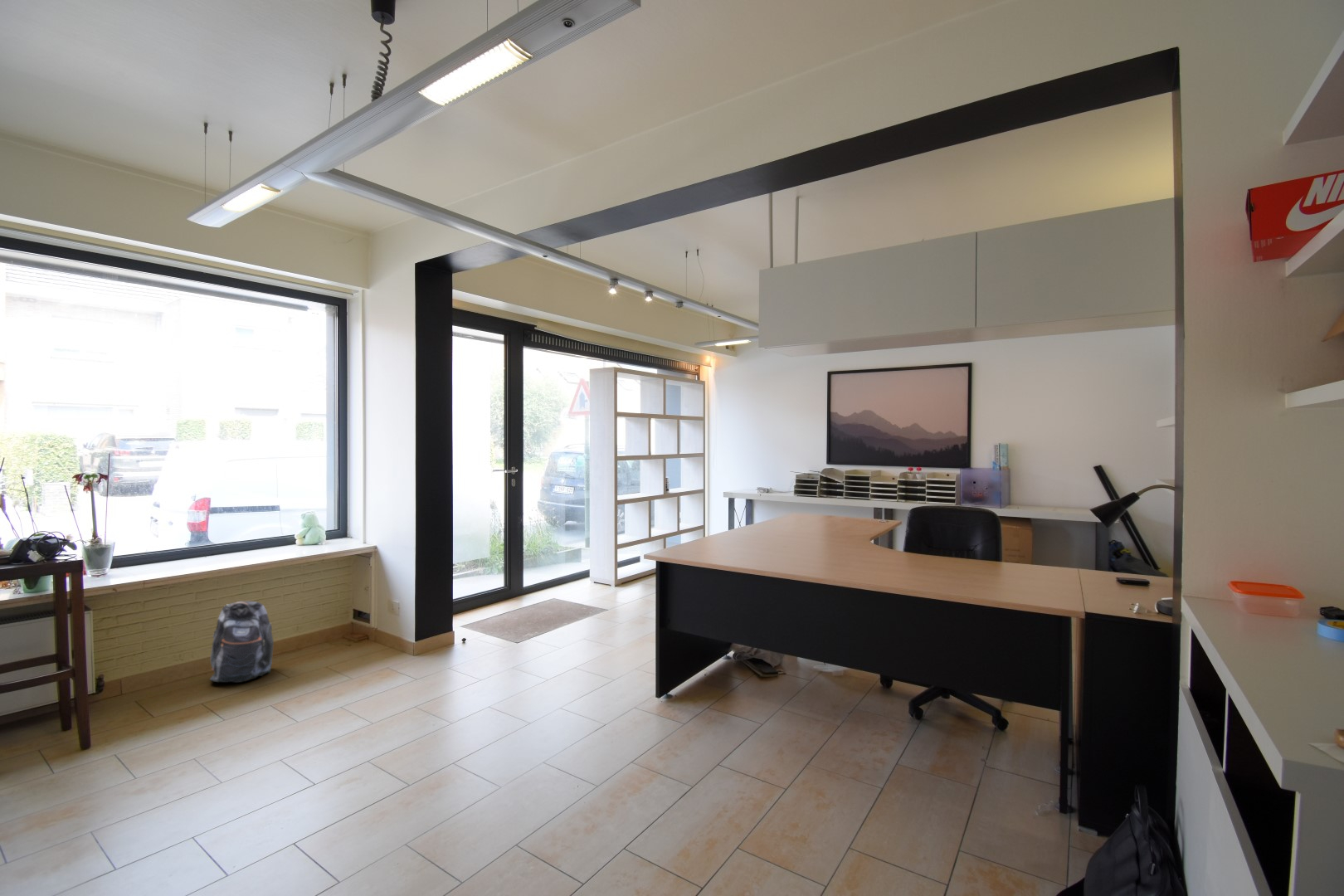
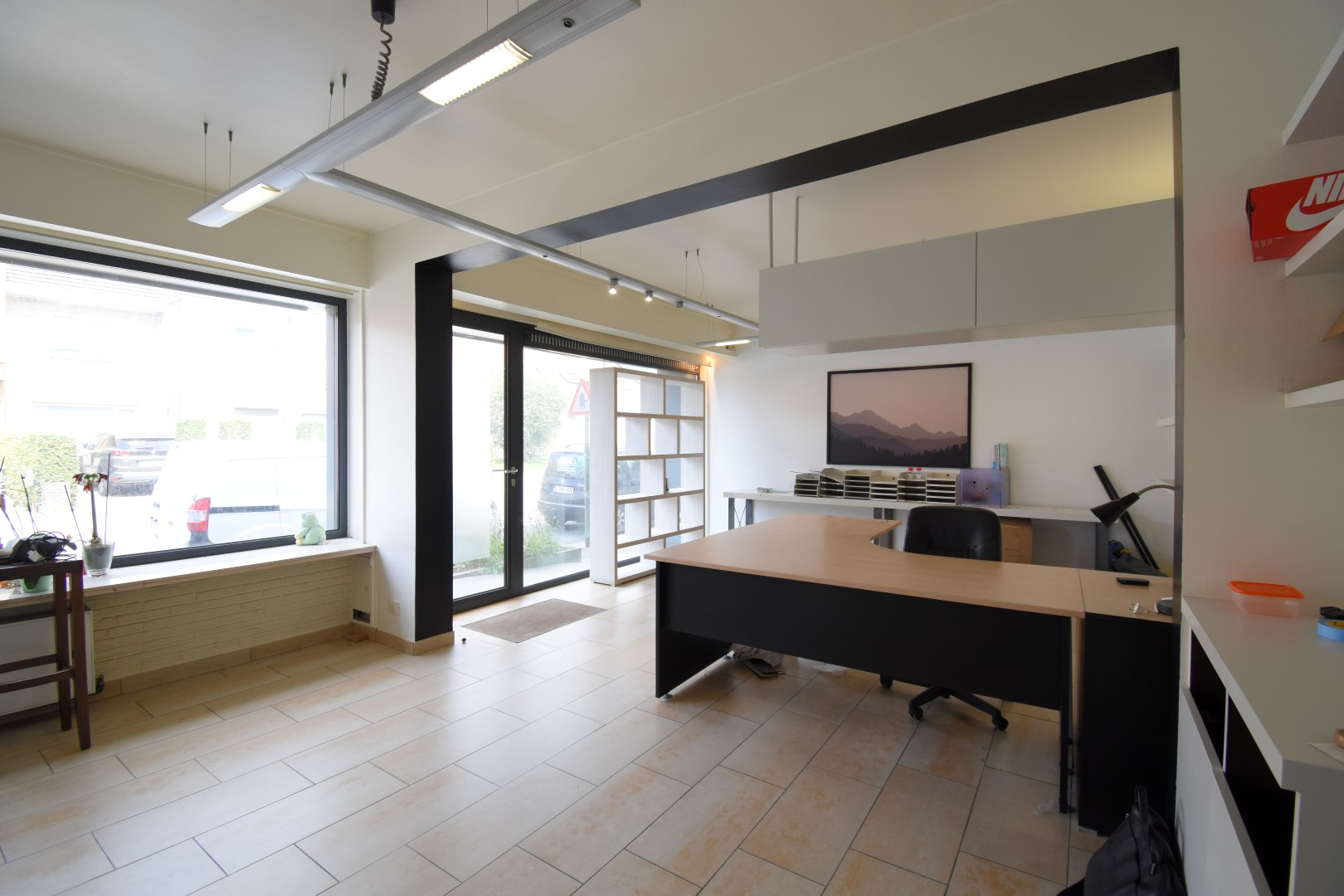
- backpack (242, 638)
